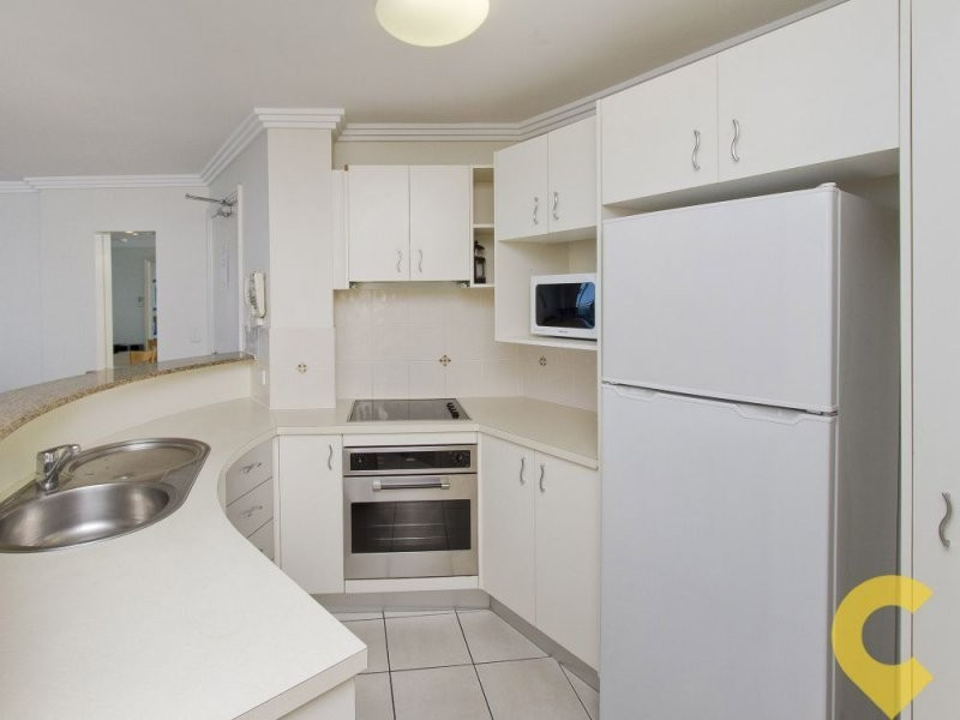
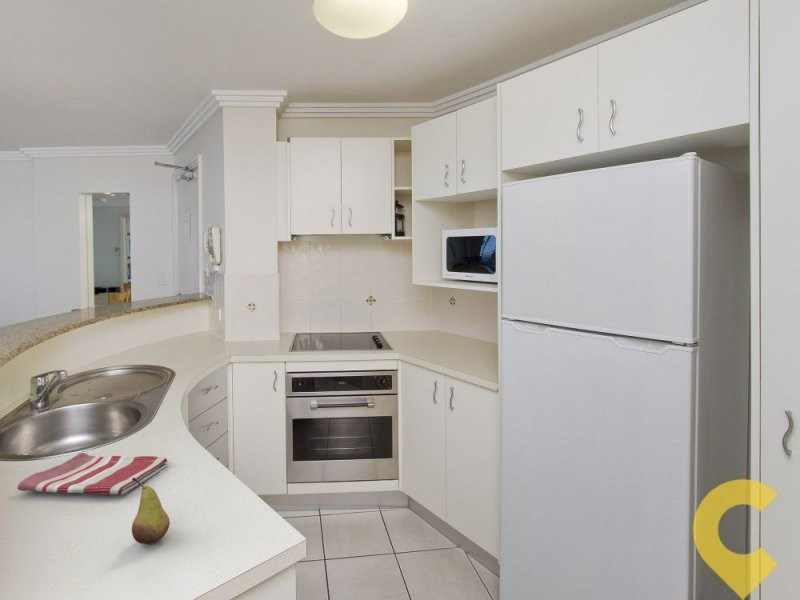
+ fruit (150, 507)
+ dish towel (98, 472)
